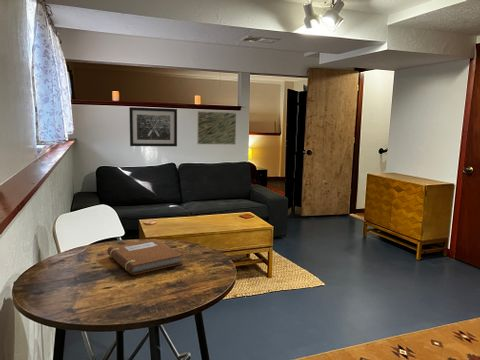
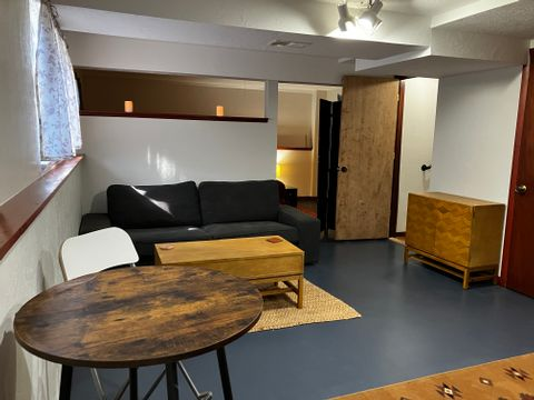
- wall art (153, 127)
- notebook (143, 254)
- wall art (217, 128)
